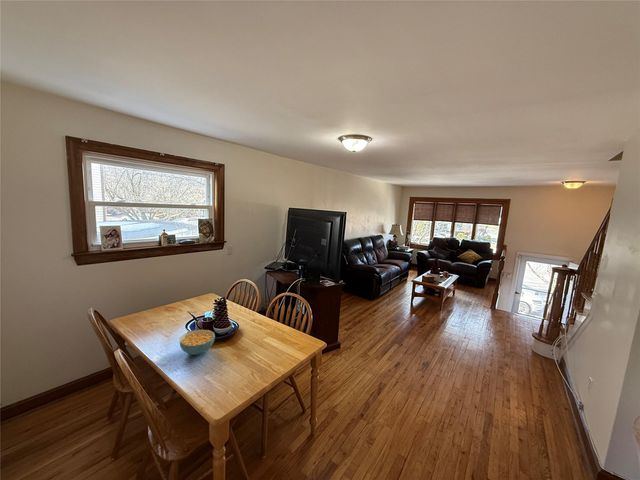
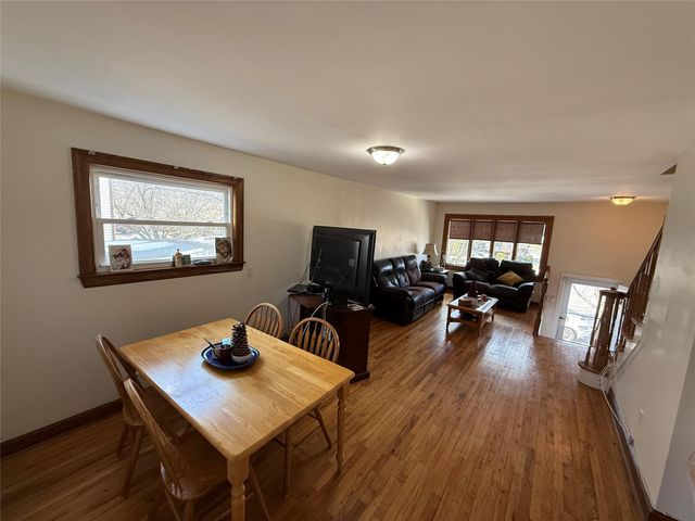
- cereal bowl (197, 344)
